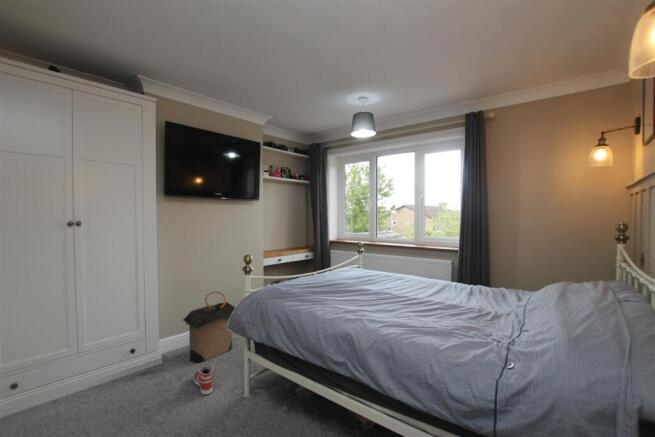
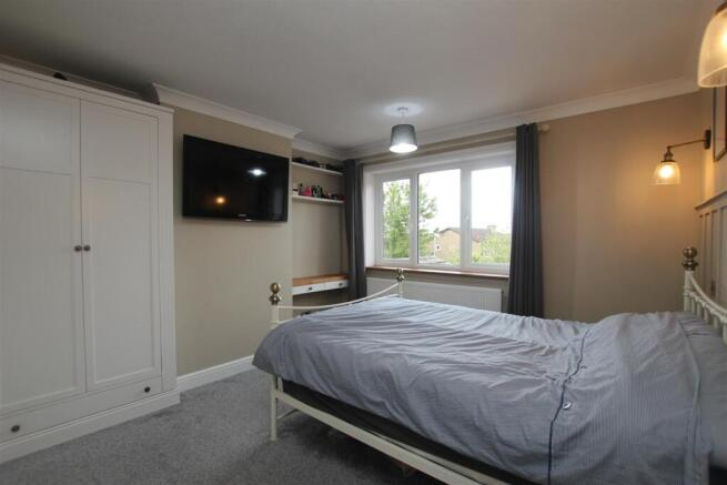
- laundry hamper (211, 324)
- sneaker (203, 373)
